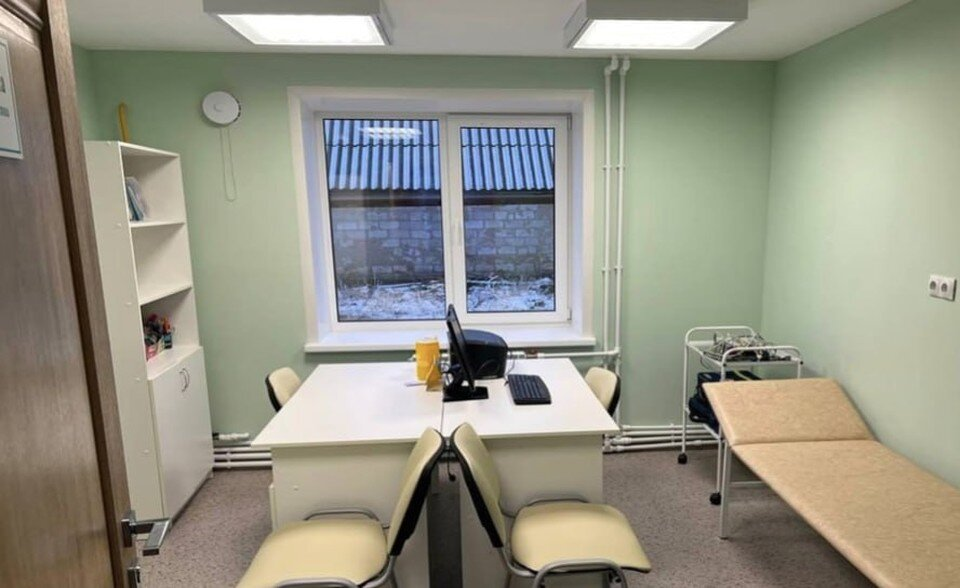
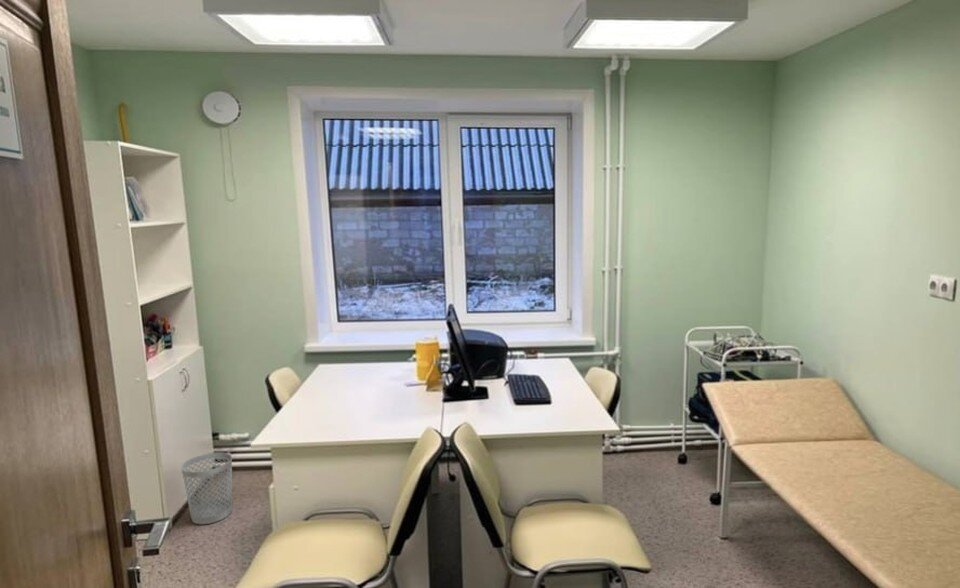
+ wastebasket (209, 488)
